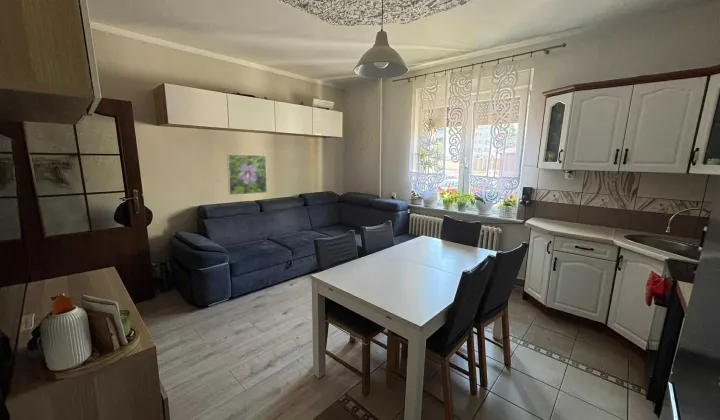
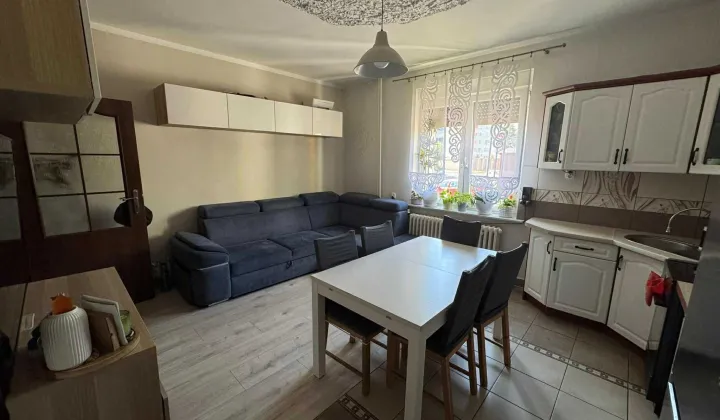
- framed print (248, 174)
